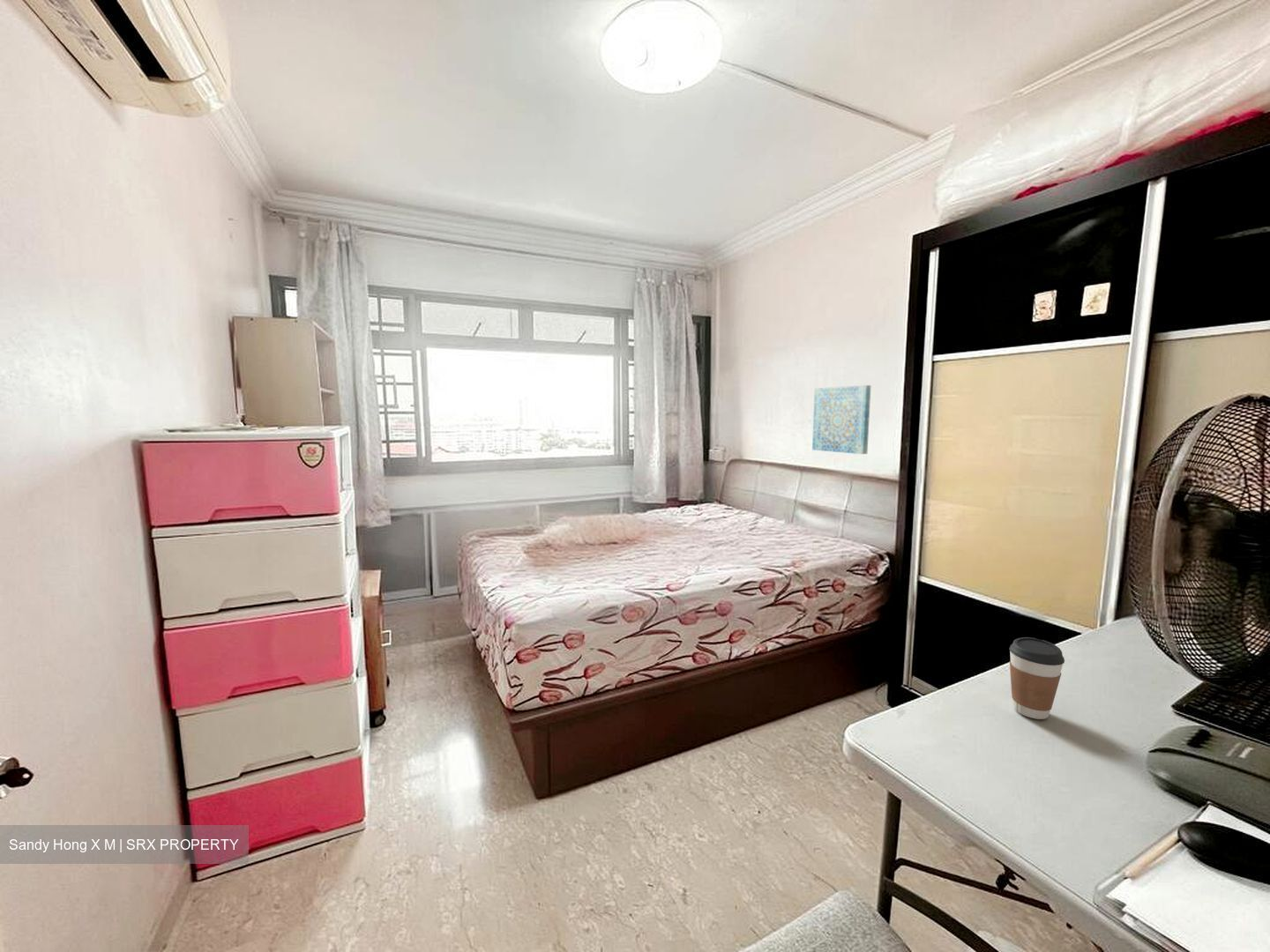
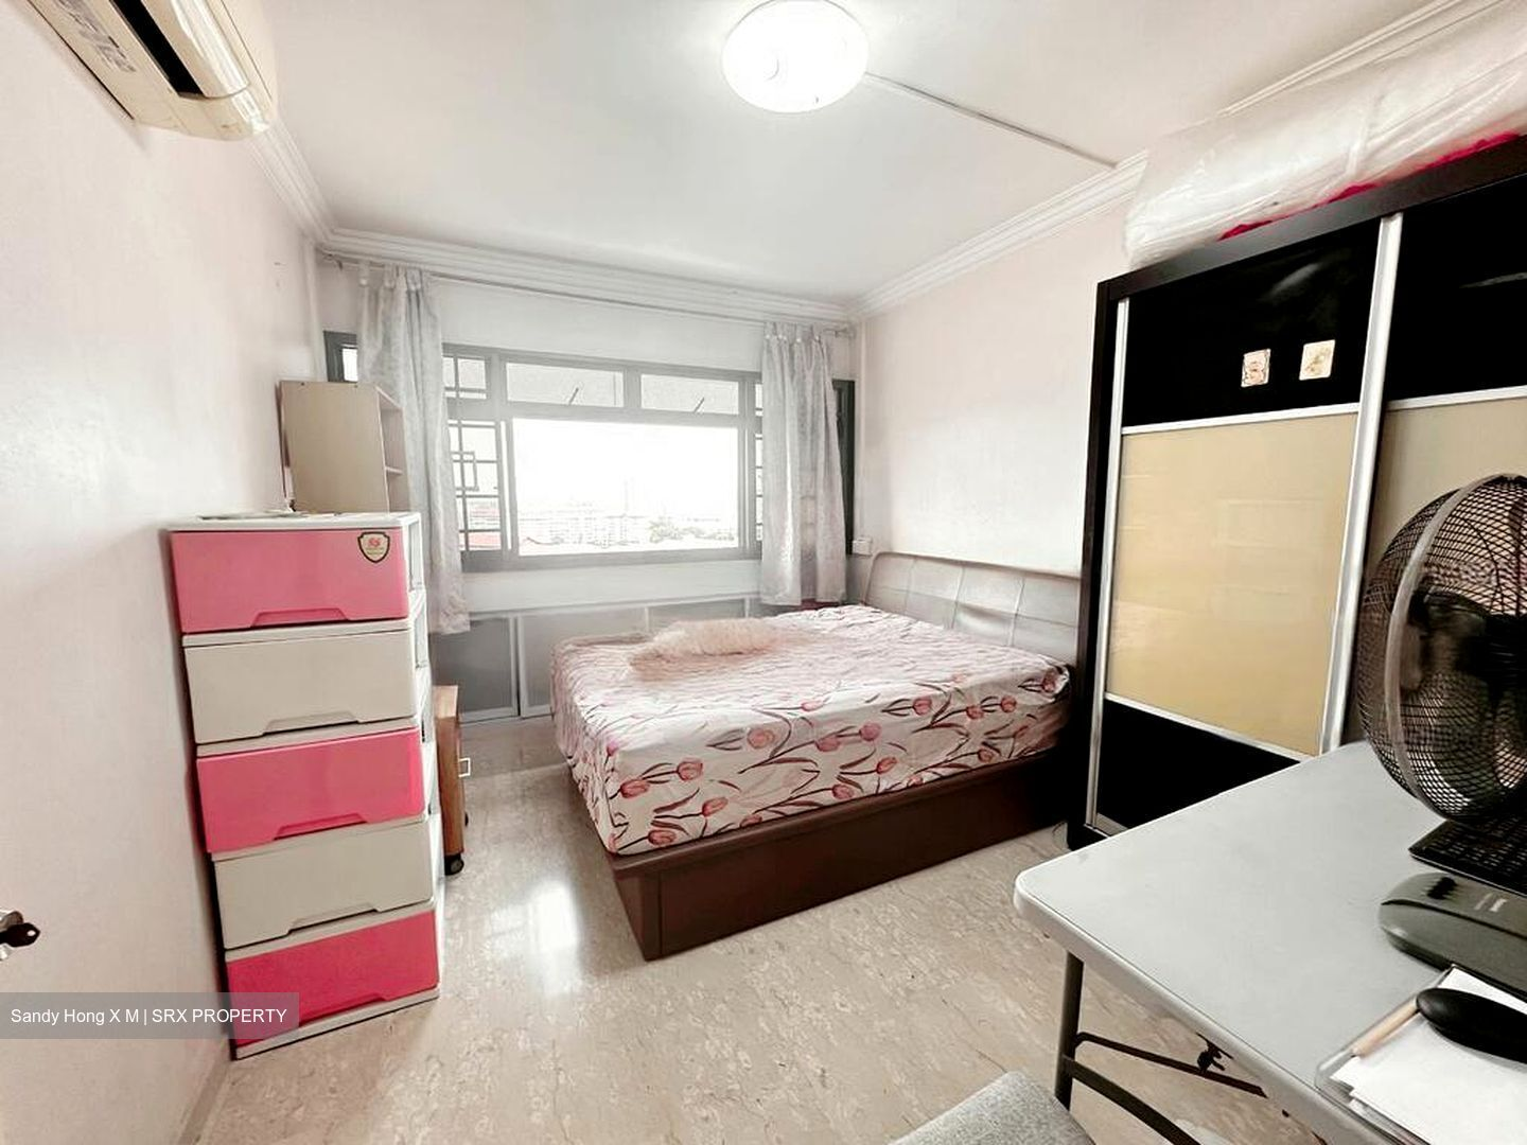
- wall art (840, 420)
- coffee cup (1034, 679)
